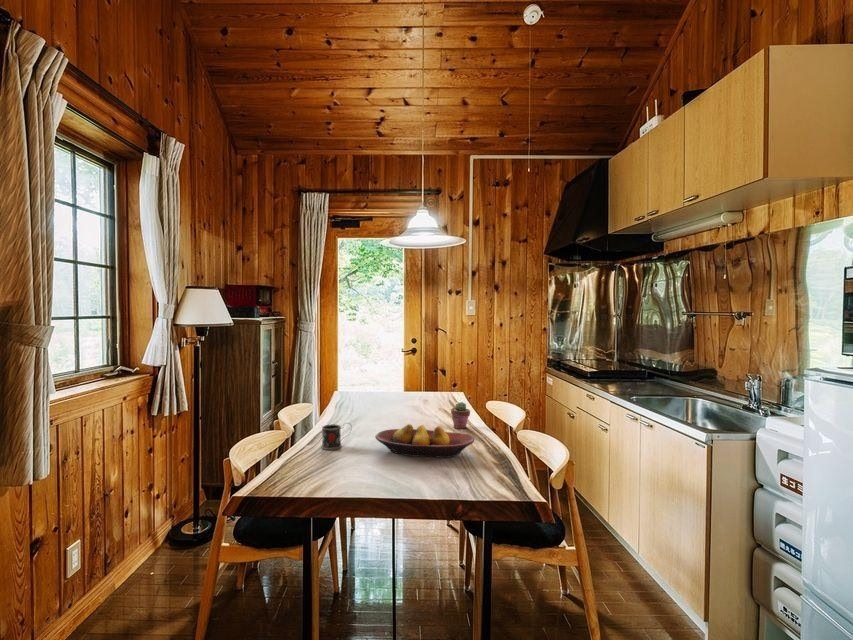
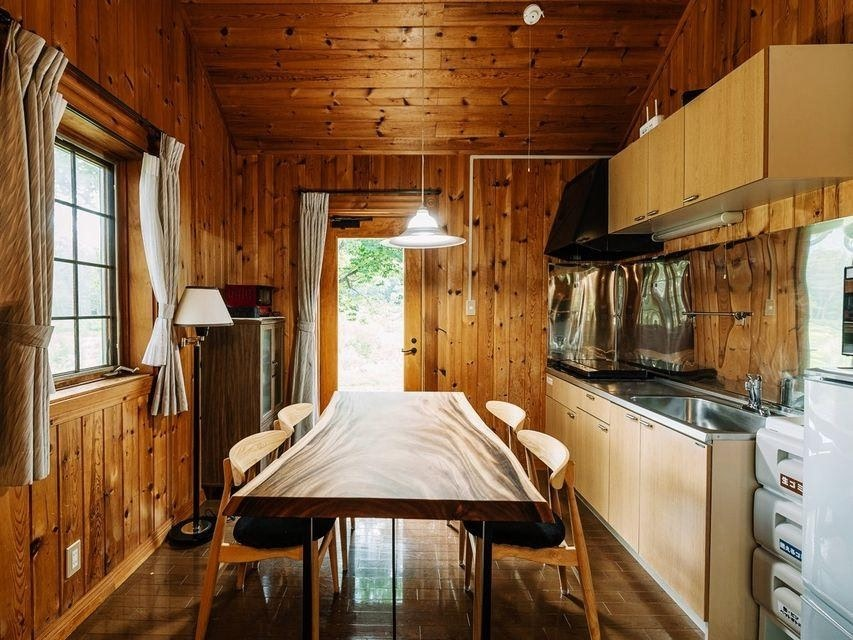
- potted succulent (460, 414)
- mug (336, 434)
- fruit bowl (424, 438)
